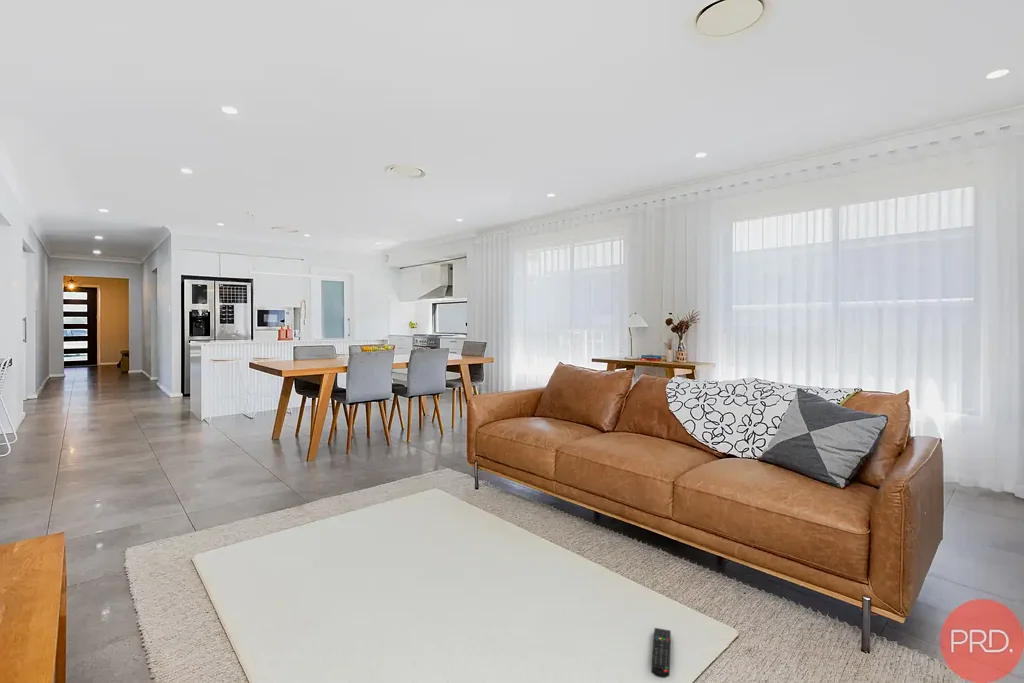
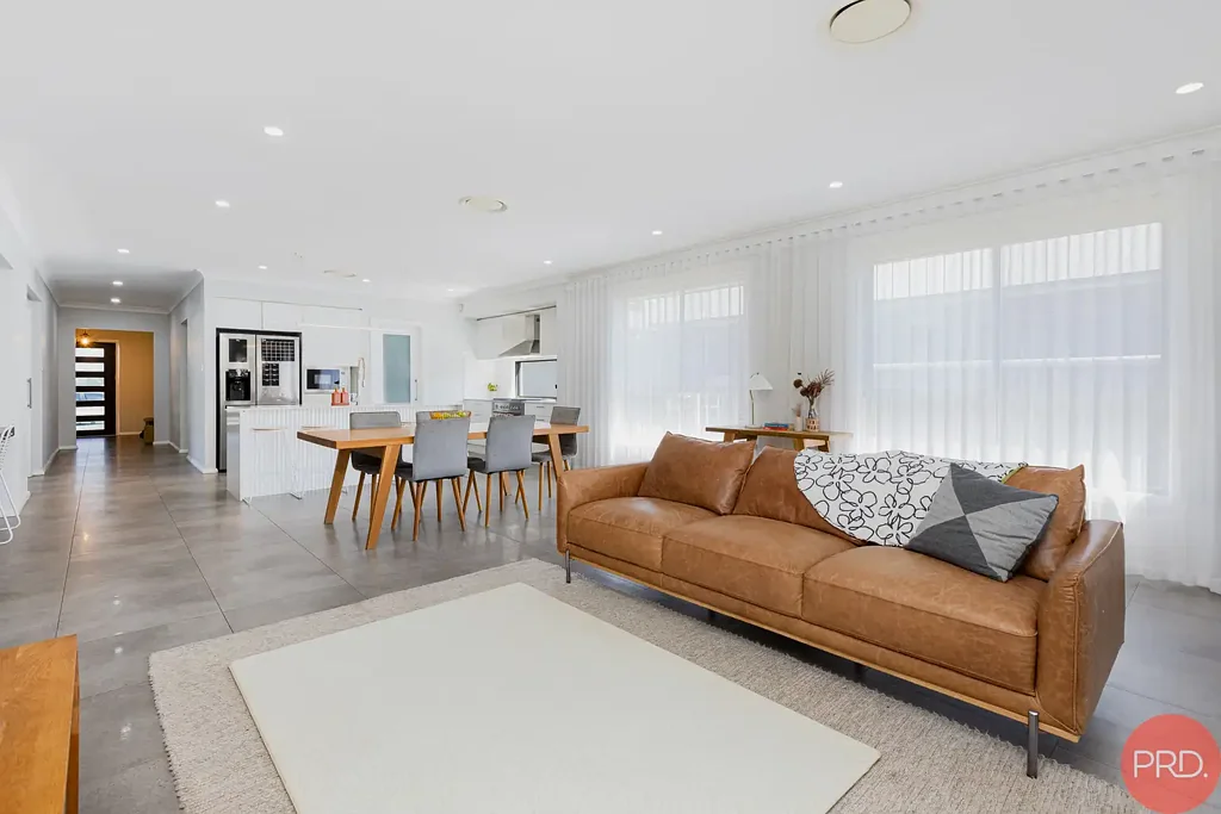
- remote control (661, 651)
